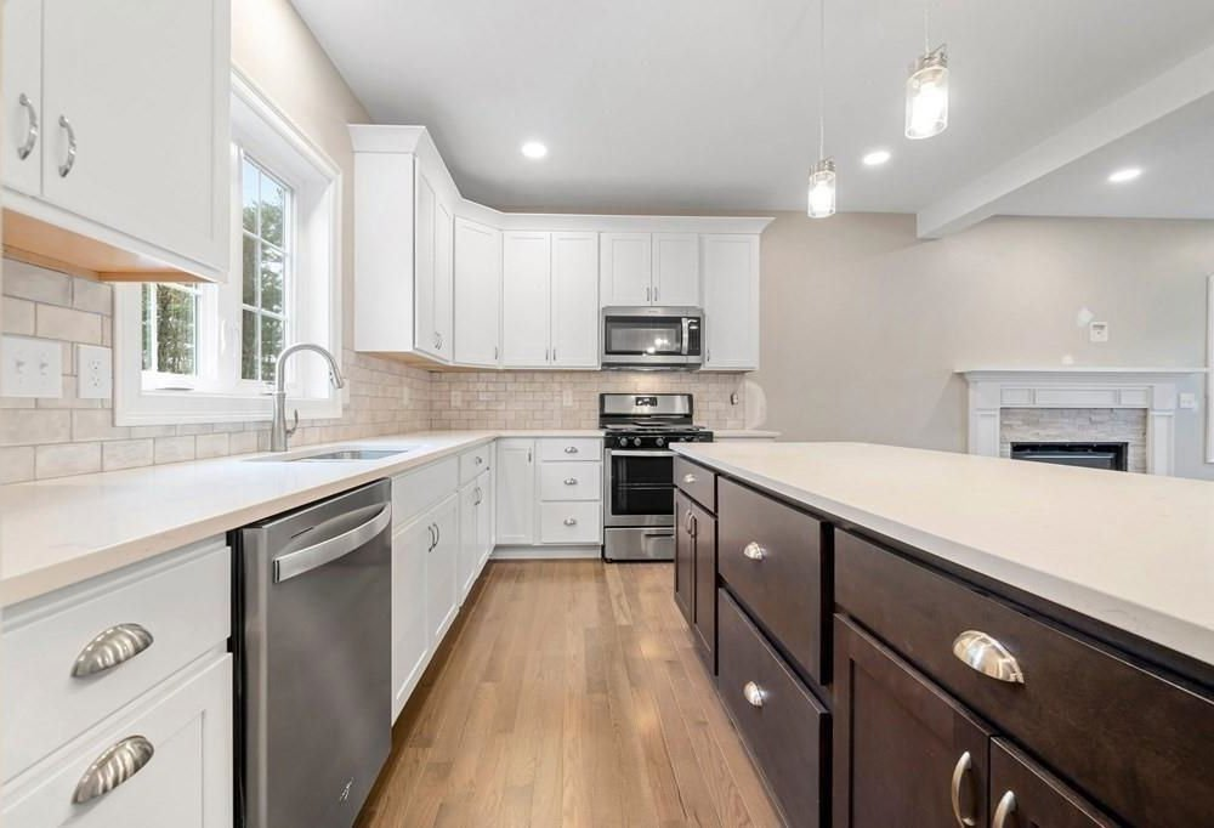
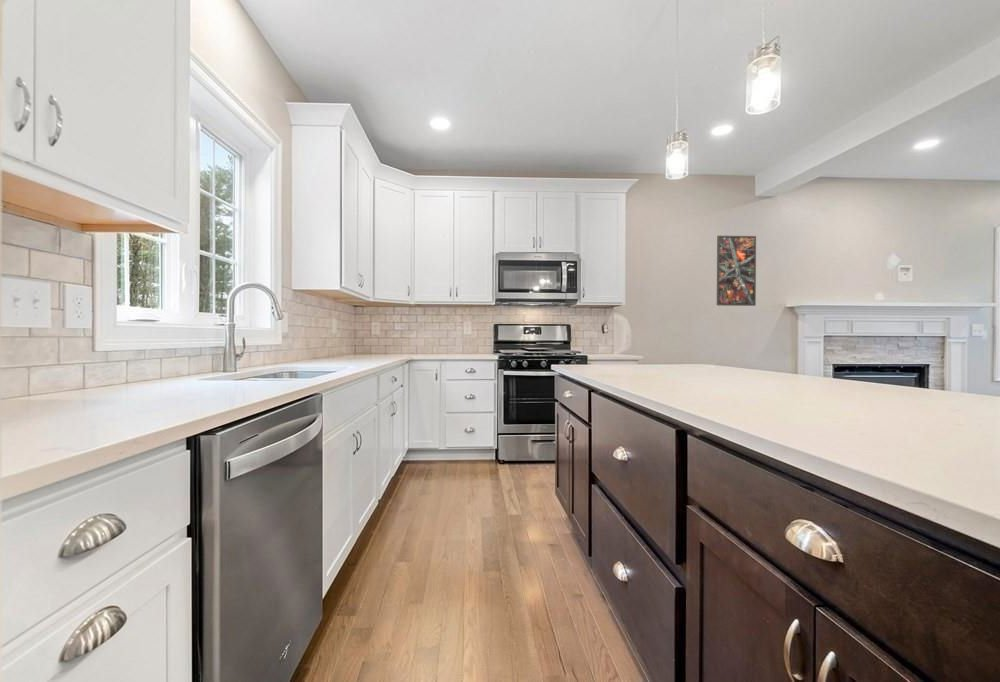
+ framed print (736, 270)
